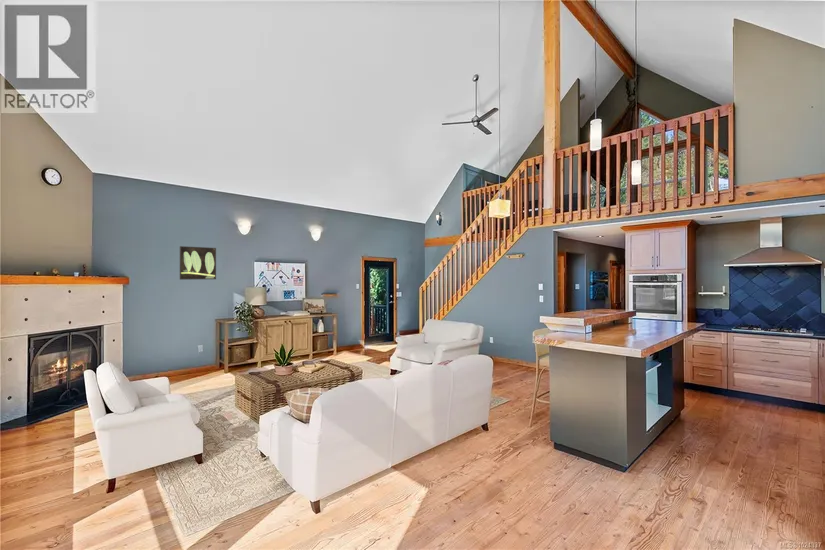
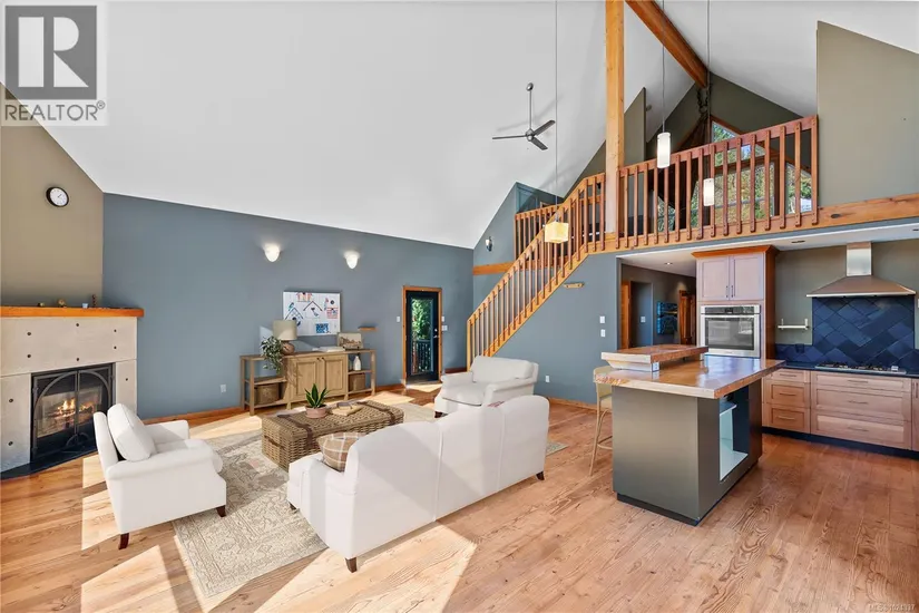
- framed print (198, 263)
